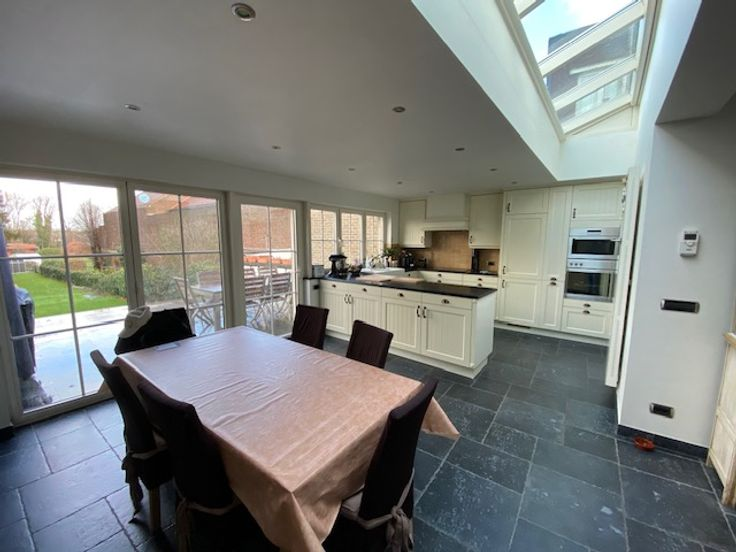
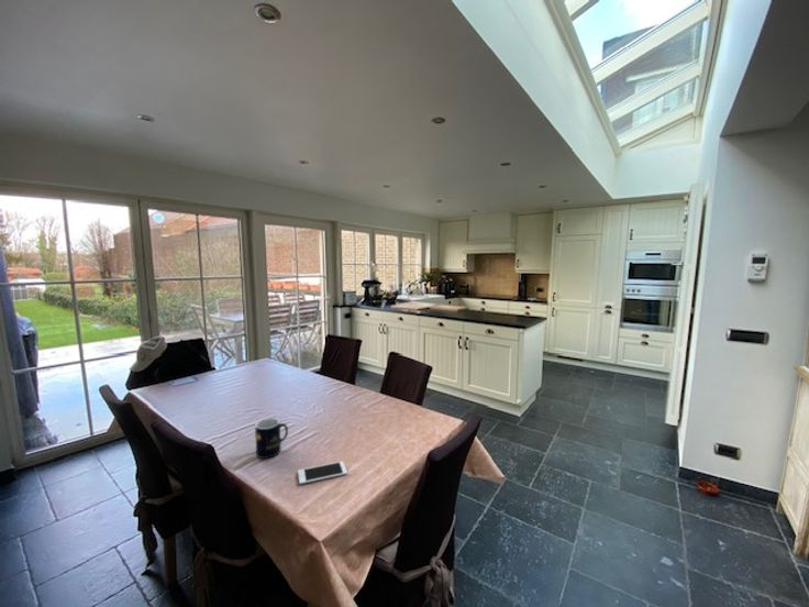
+ cell phone (322, 472)
+ mug (271, 435)
